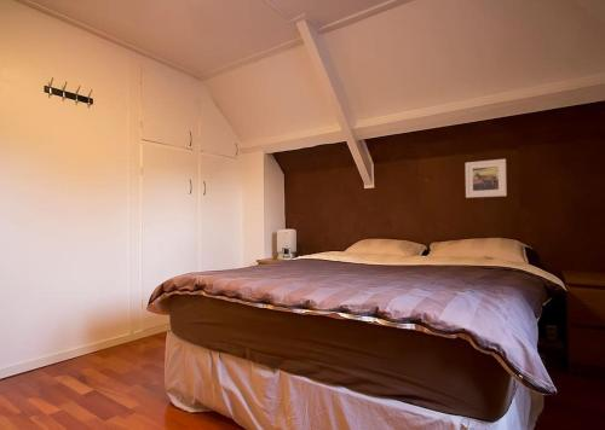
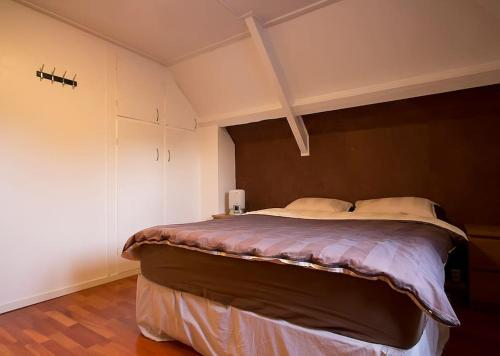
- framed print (485, 179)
